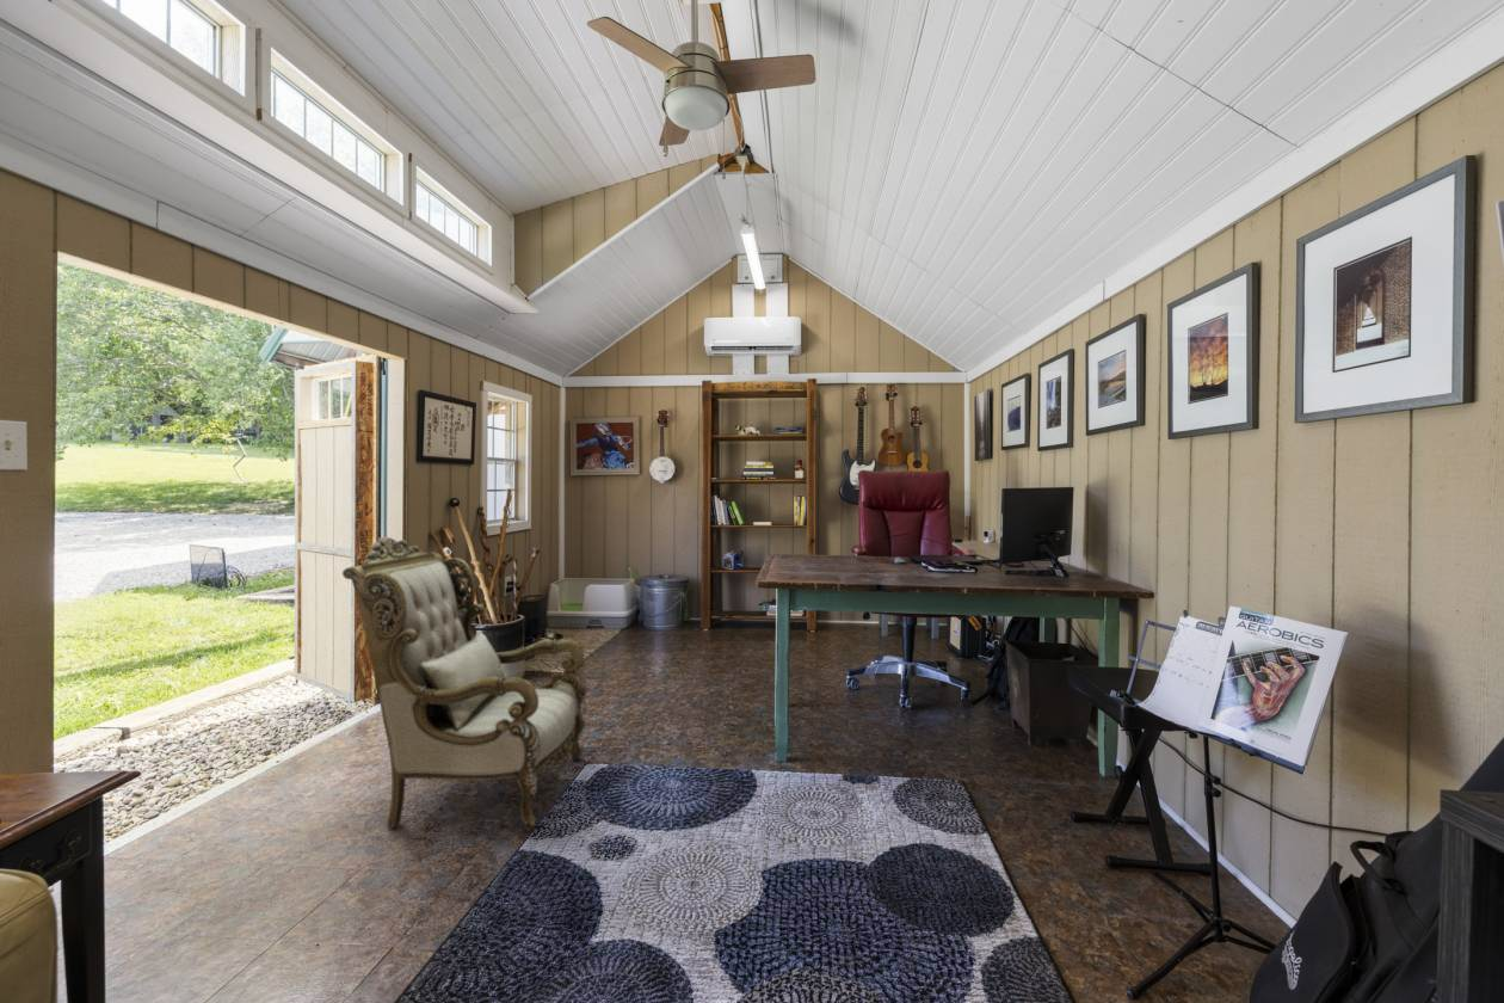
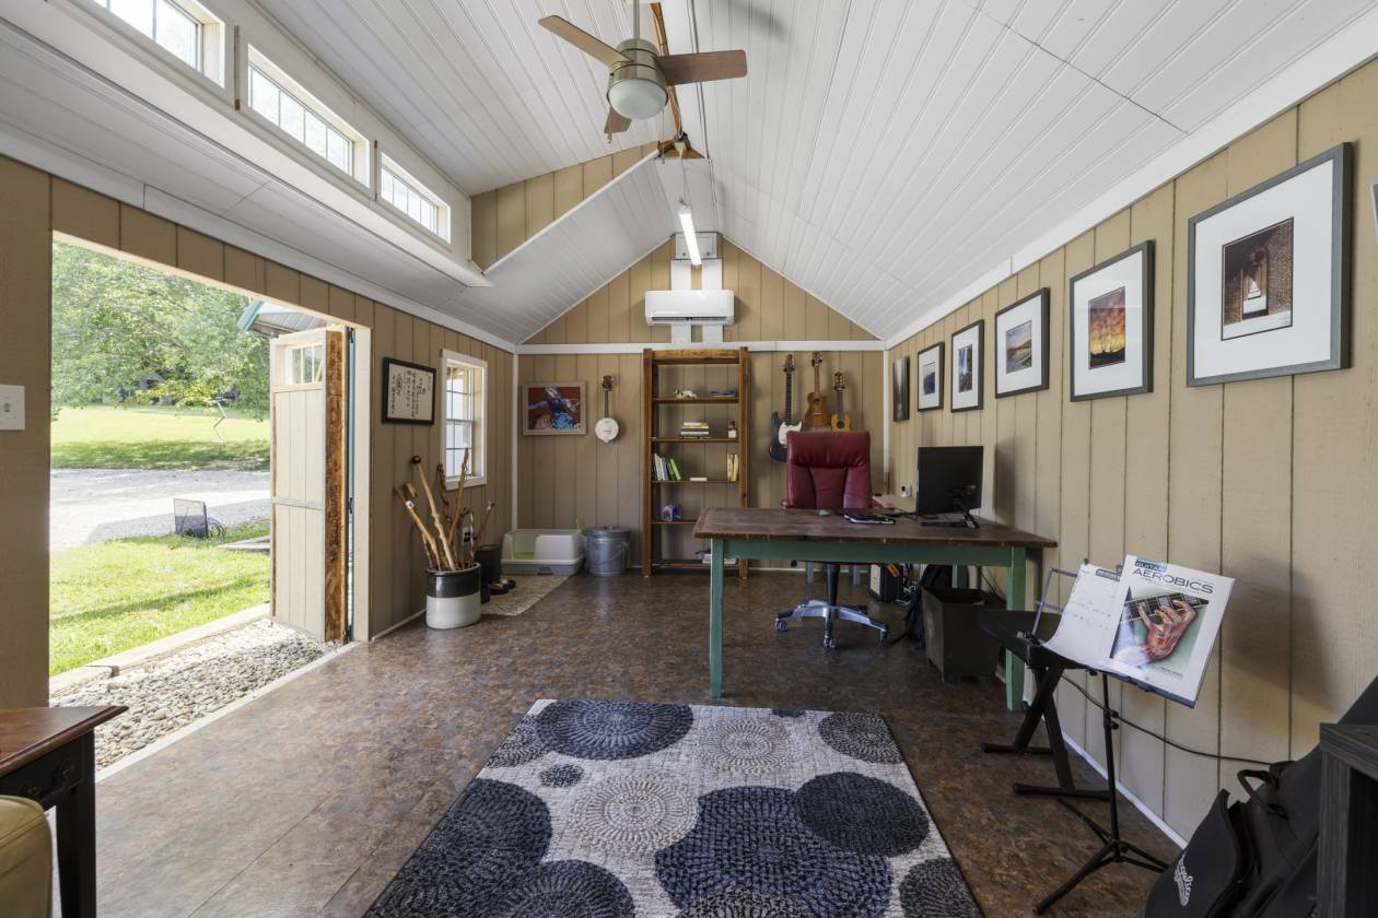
- armchair (479, 663)
